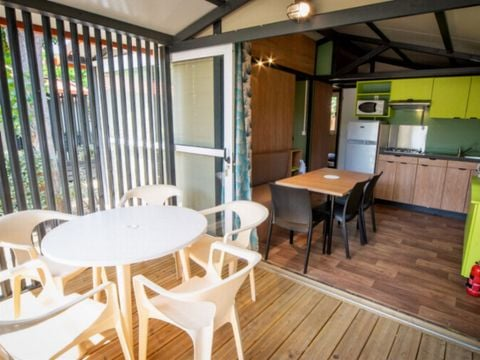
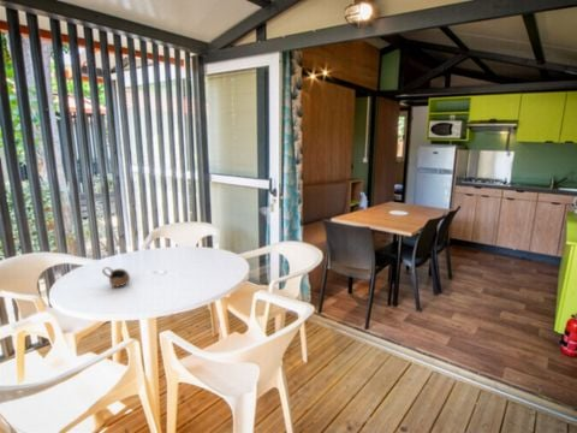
+ cup (117, 275)
